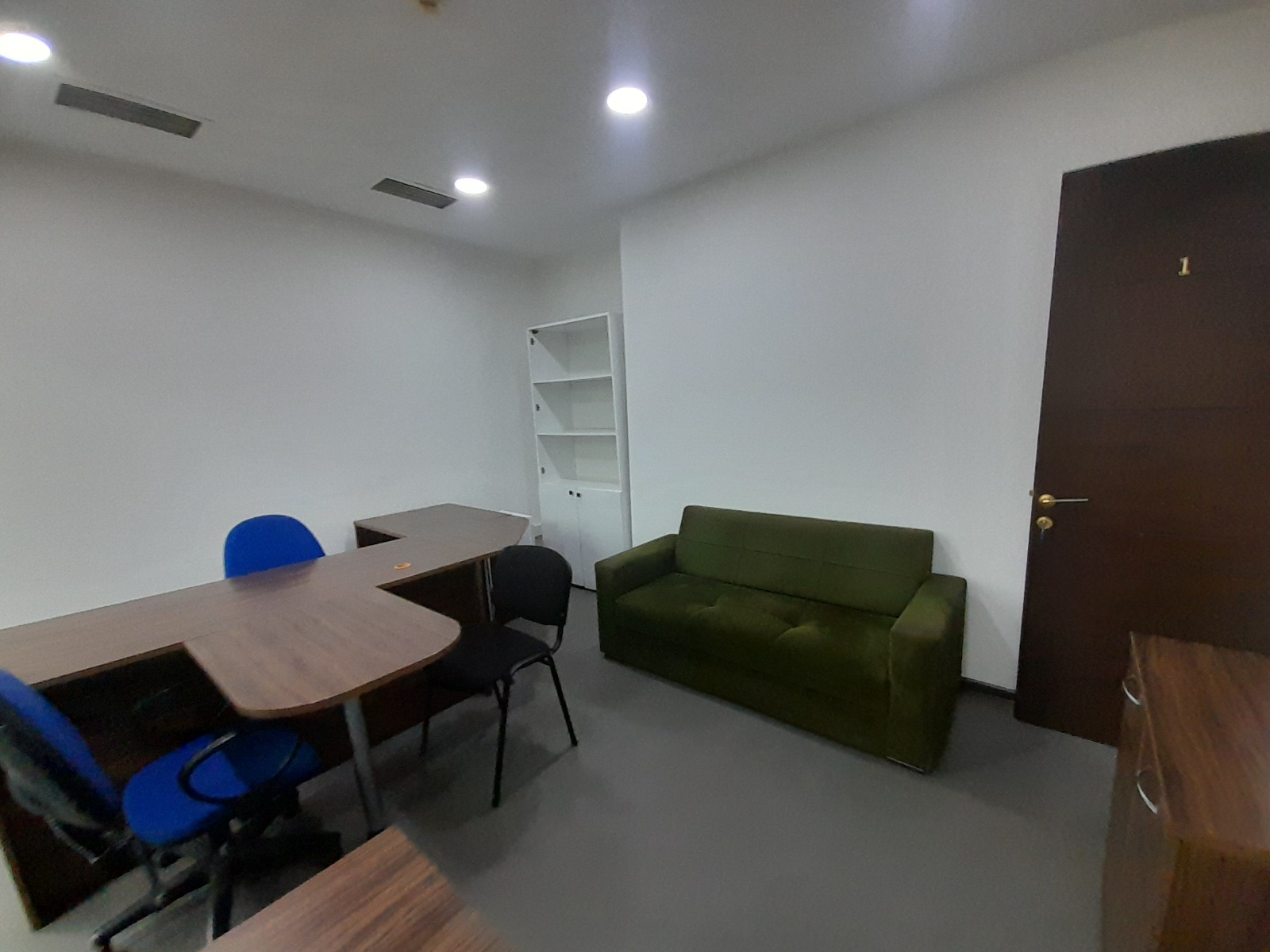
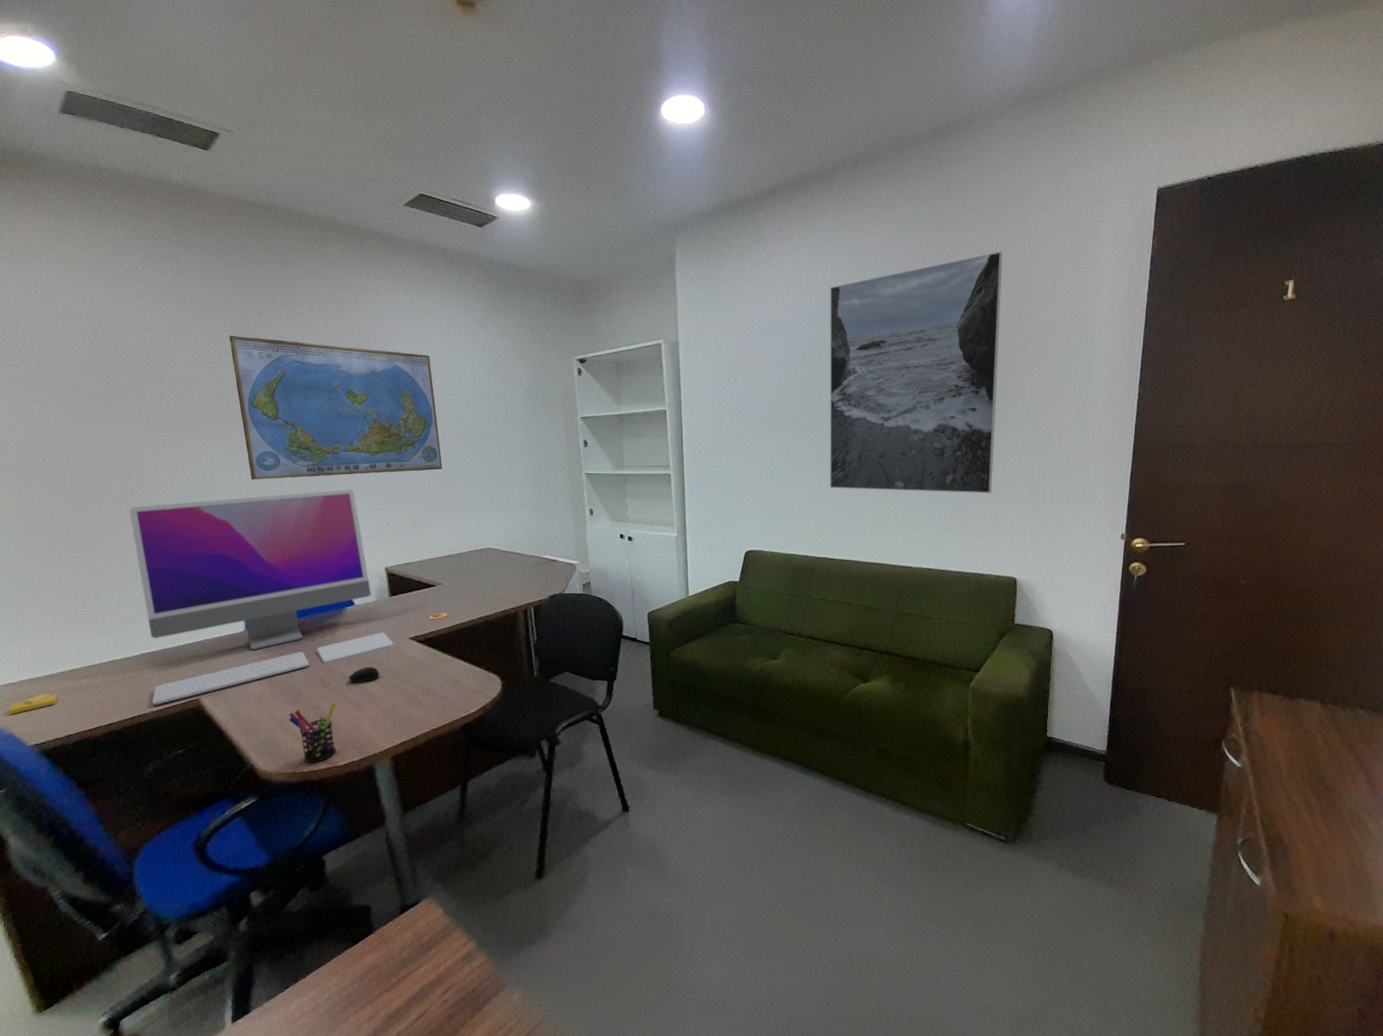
+ computer monitor (269, 578)
+ world map (350, 411)
+ sticky notes (33, 703)
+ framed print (906, 383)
+ pen holder (316, 731)
+ computer mouse (363, 674)
